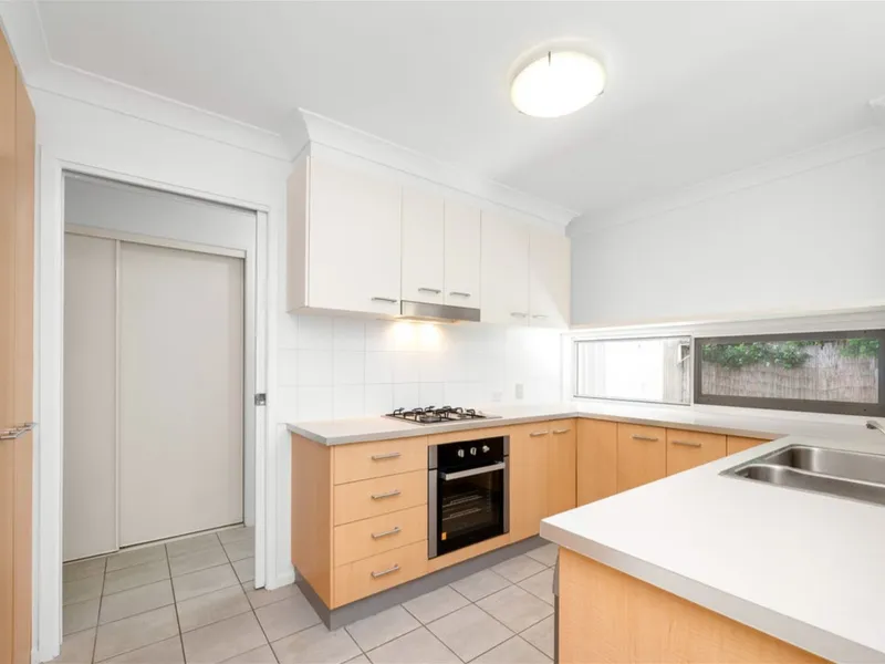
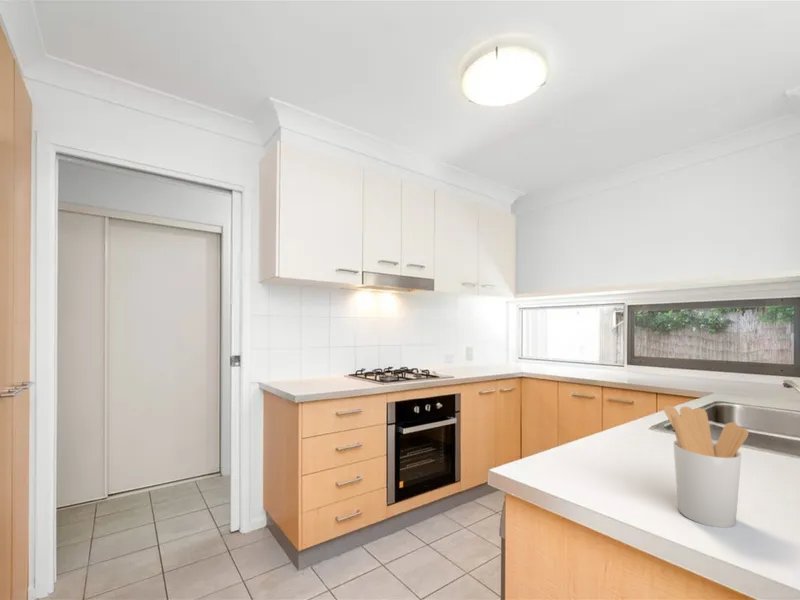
+ utensil holder (698, 459)
